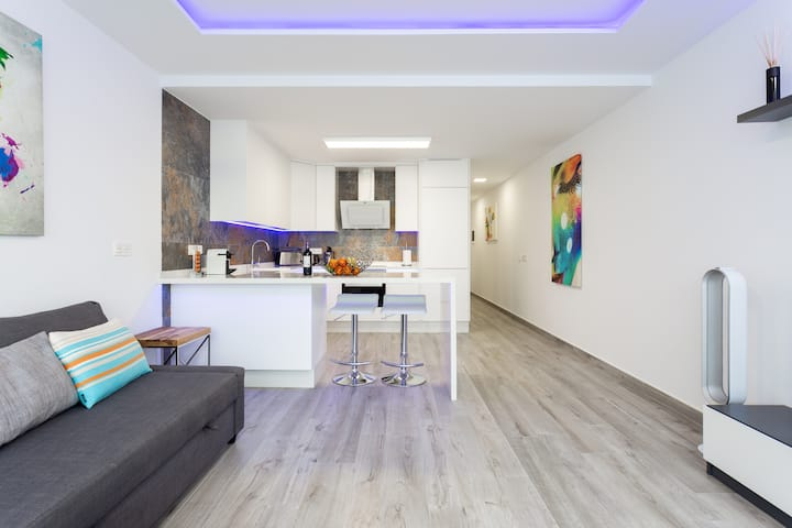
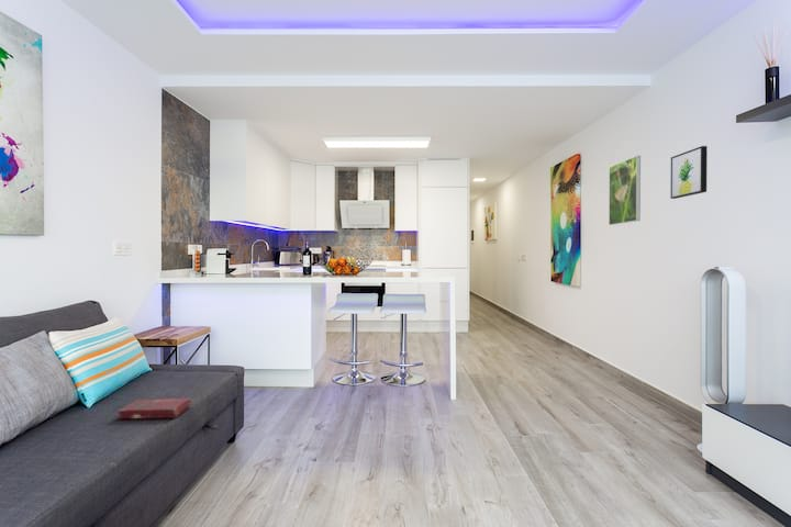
+ book (156, 407)
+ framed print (623, 192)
+ wall art (688, 173)
